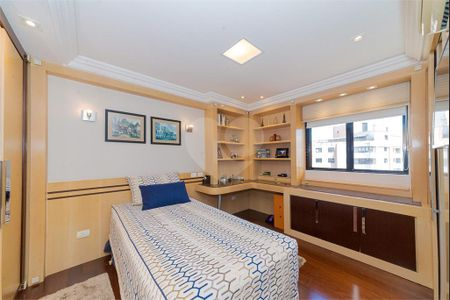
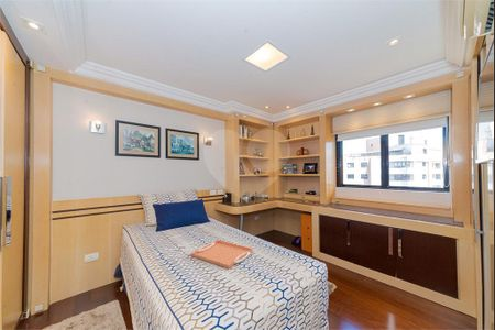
+ serving tray (222, 252)
